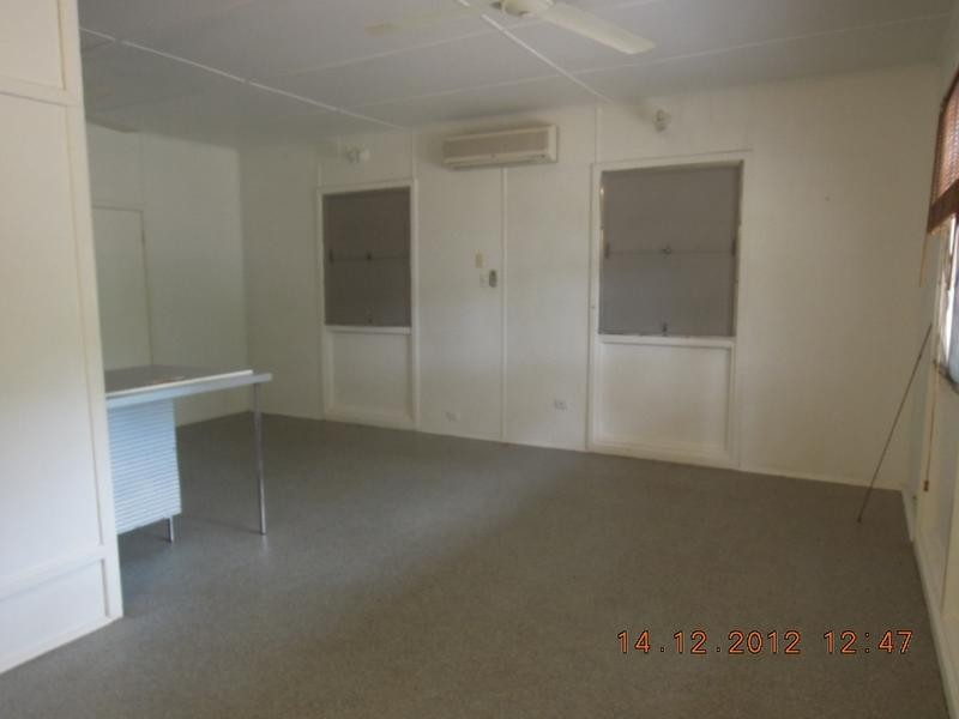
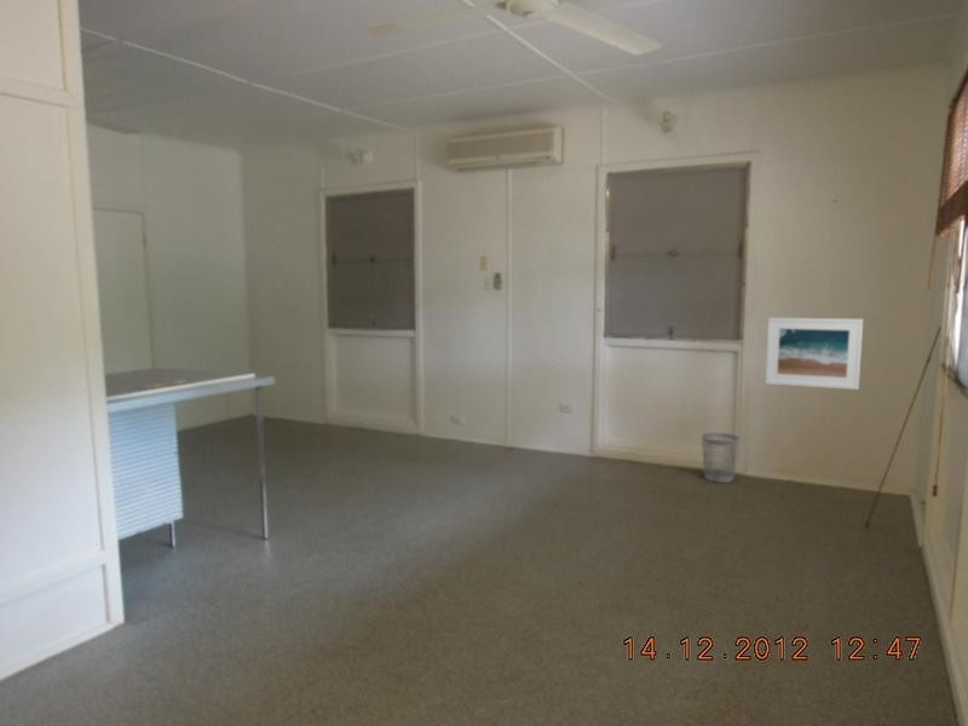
+ wastebasket (720, 457)
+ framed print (812, 352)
